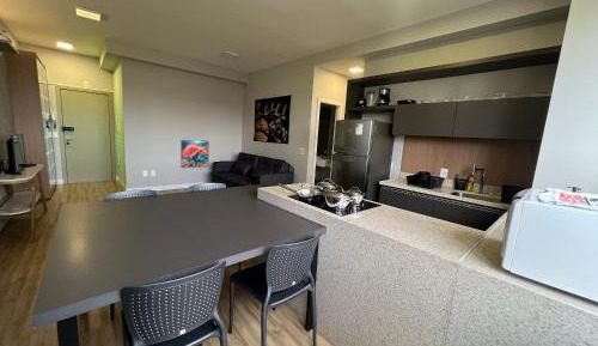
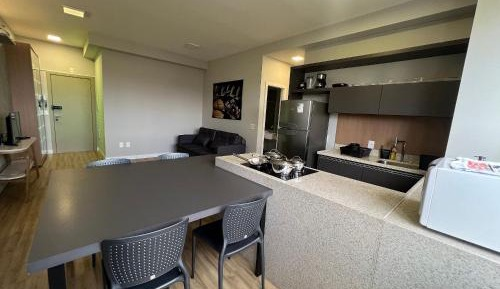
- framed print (195, 153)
